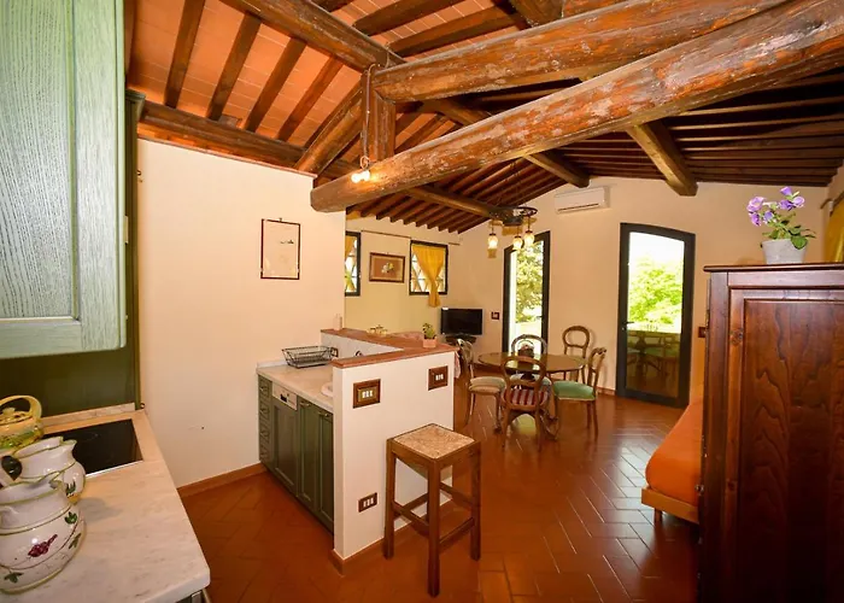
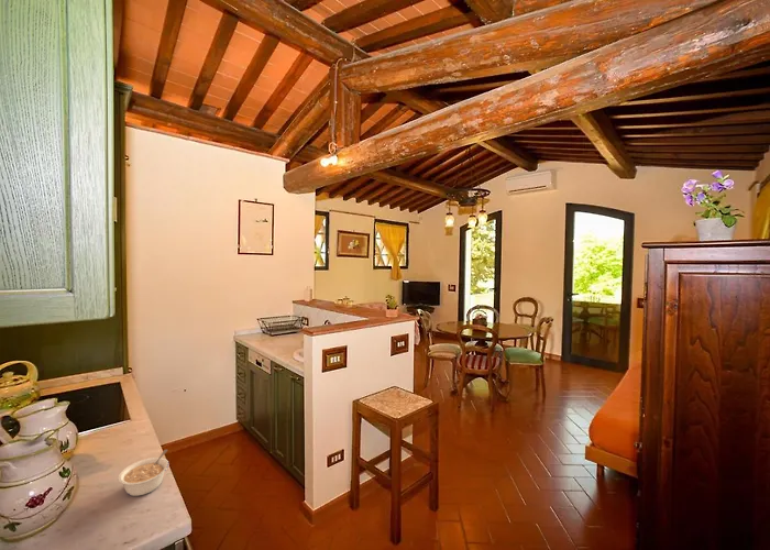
+ legume (144, 475)
